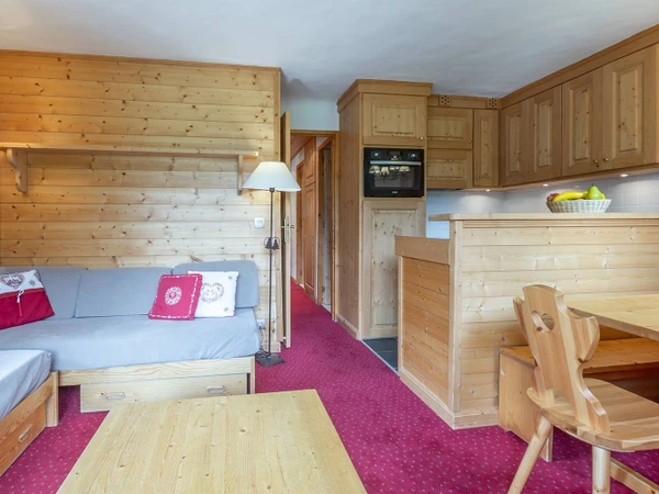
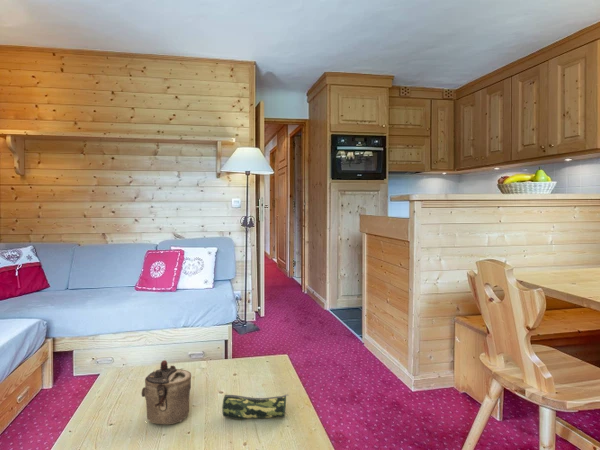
+ teapot (167, 390)
+ pencil case (256, 406)
